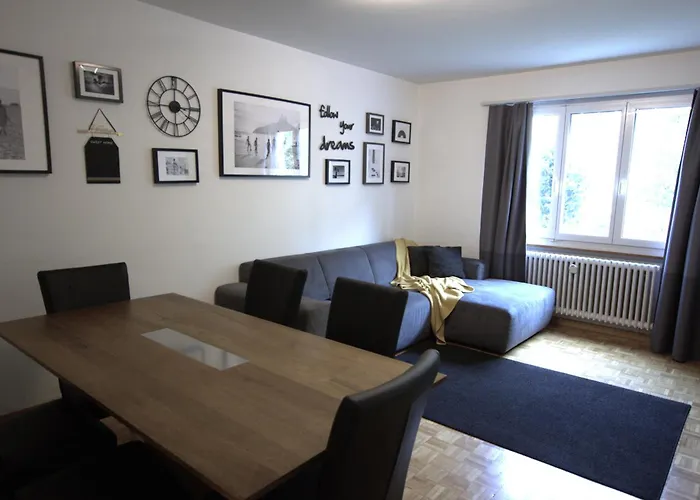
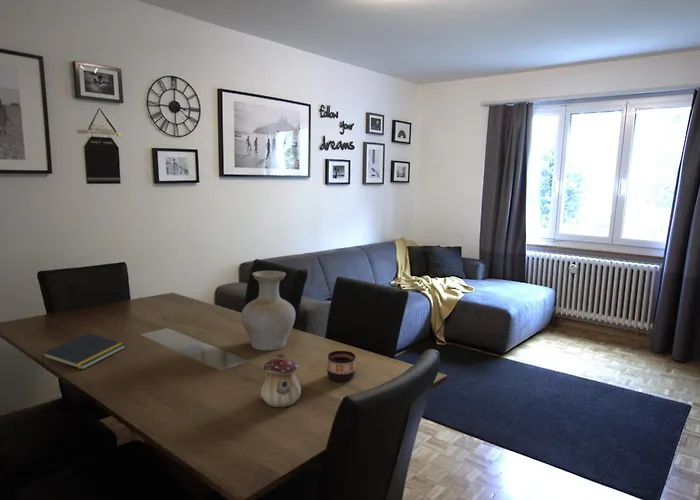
+ cup (342, 365)
+ vase (268, 309)
+ notepad (86, 349)
+ teapot (280, 375)
